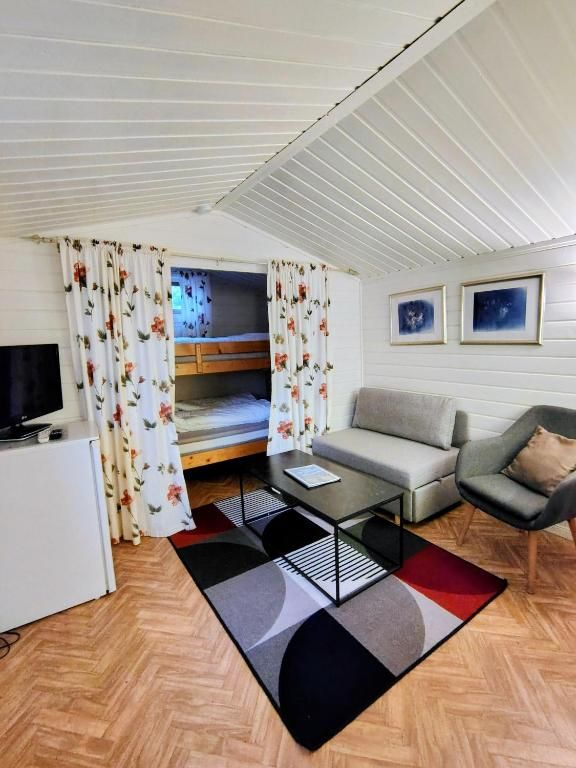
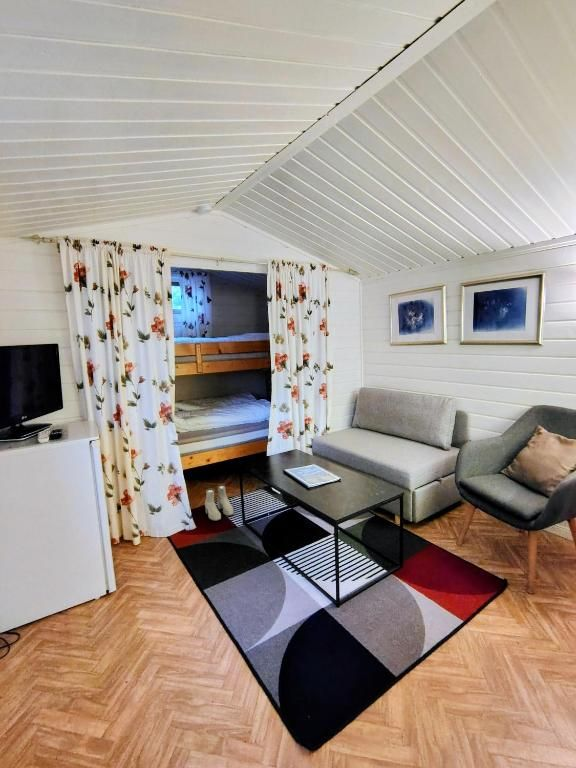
+ boots (218, 501)
